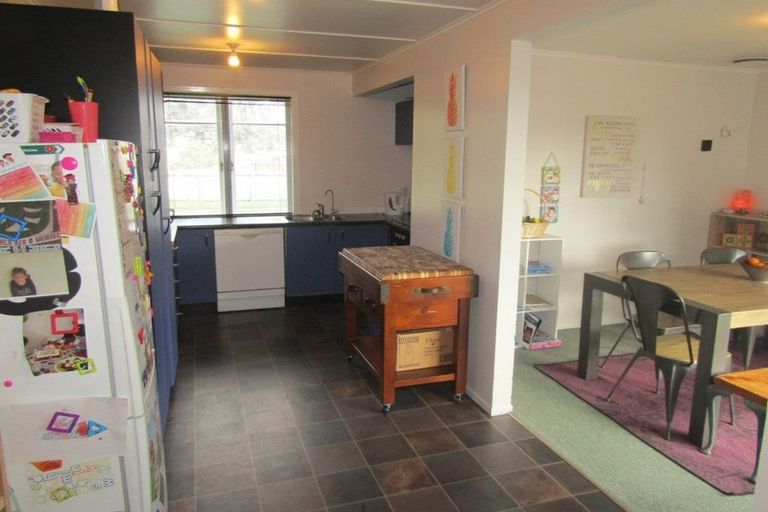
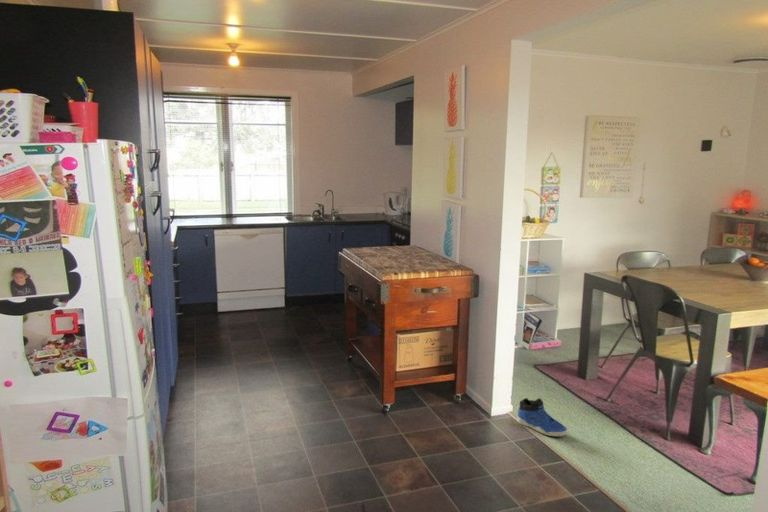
+ sneaker (542, 414)
